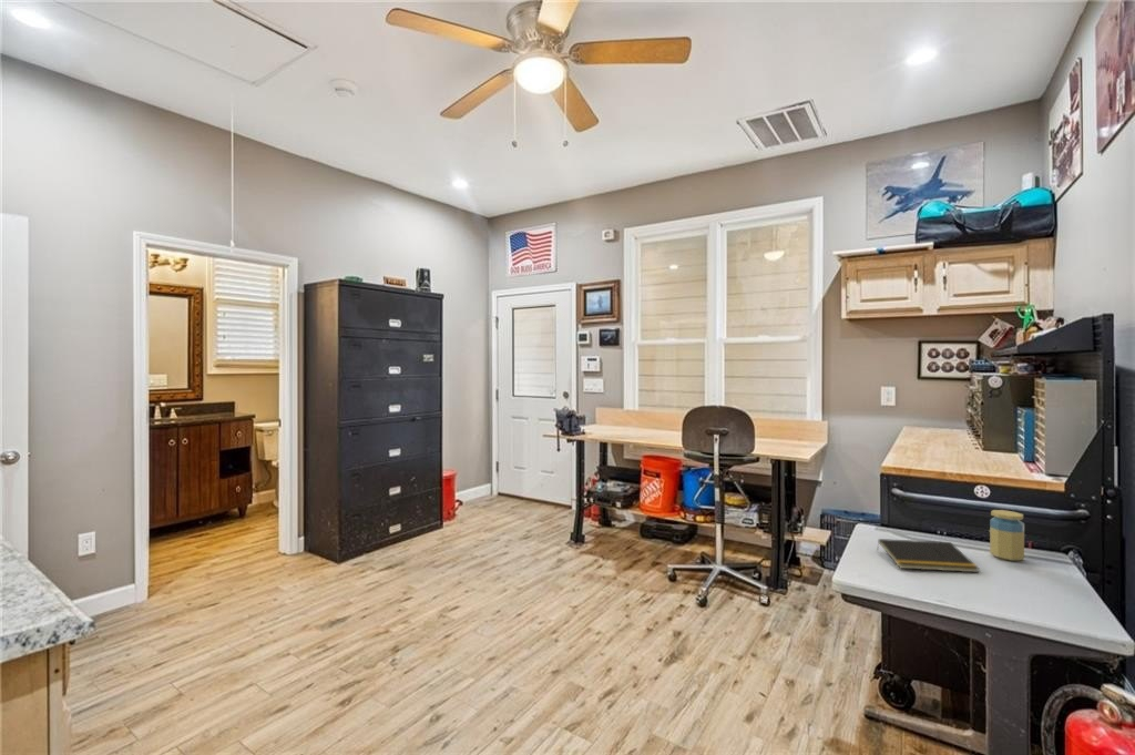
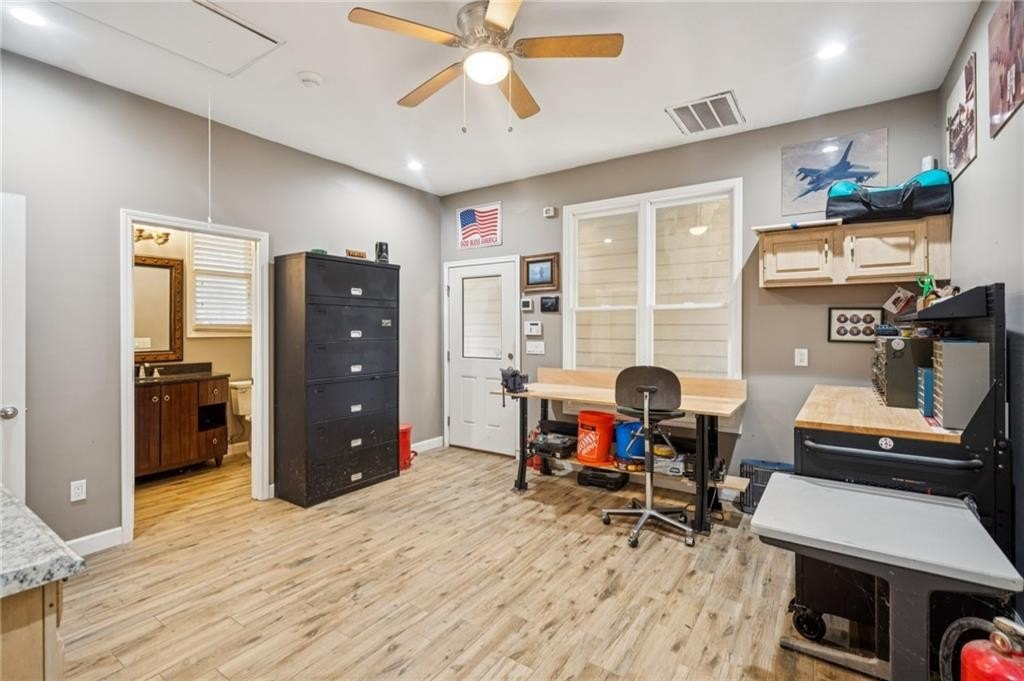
- notepad (926, 554)
- jar (1006, 534)
